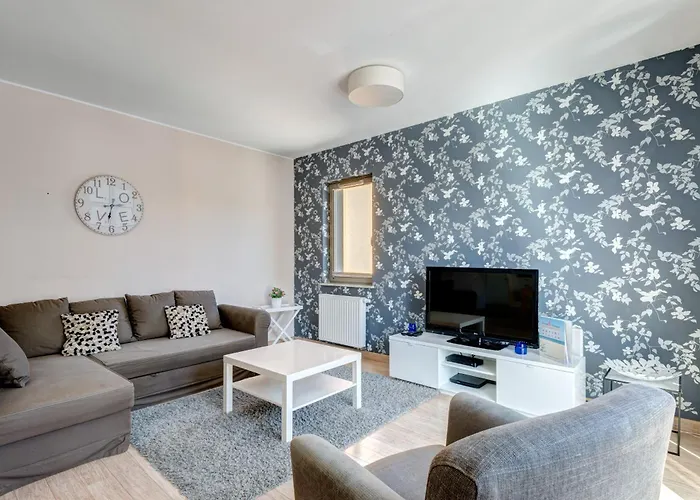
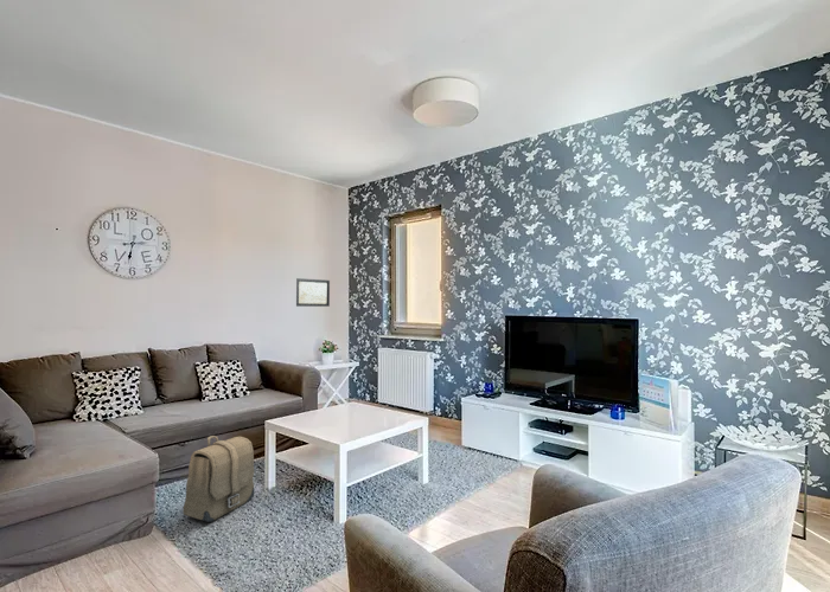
+ wall art (313, 292)
+ backpack (223, 474)
